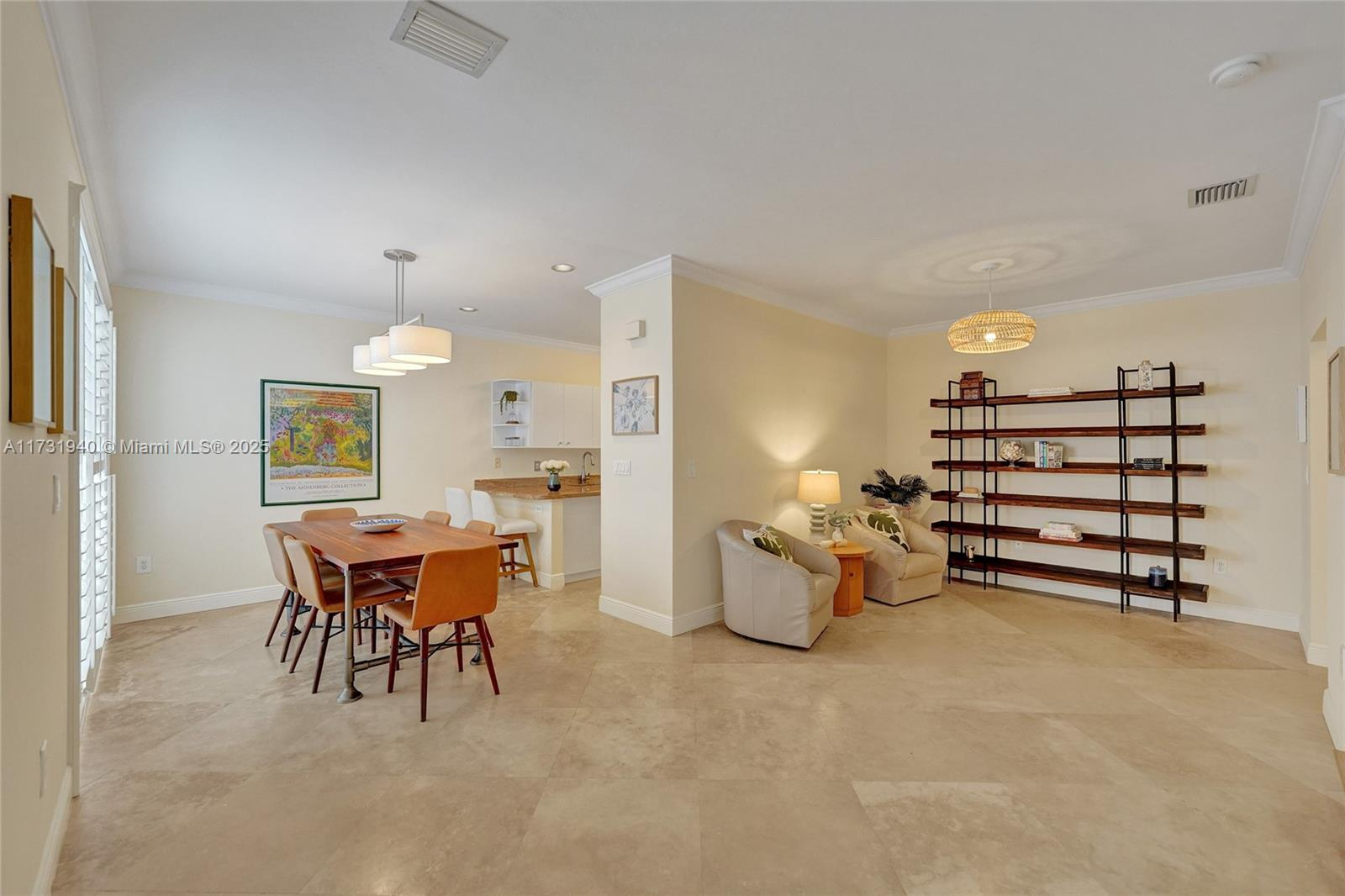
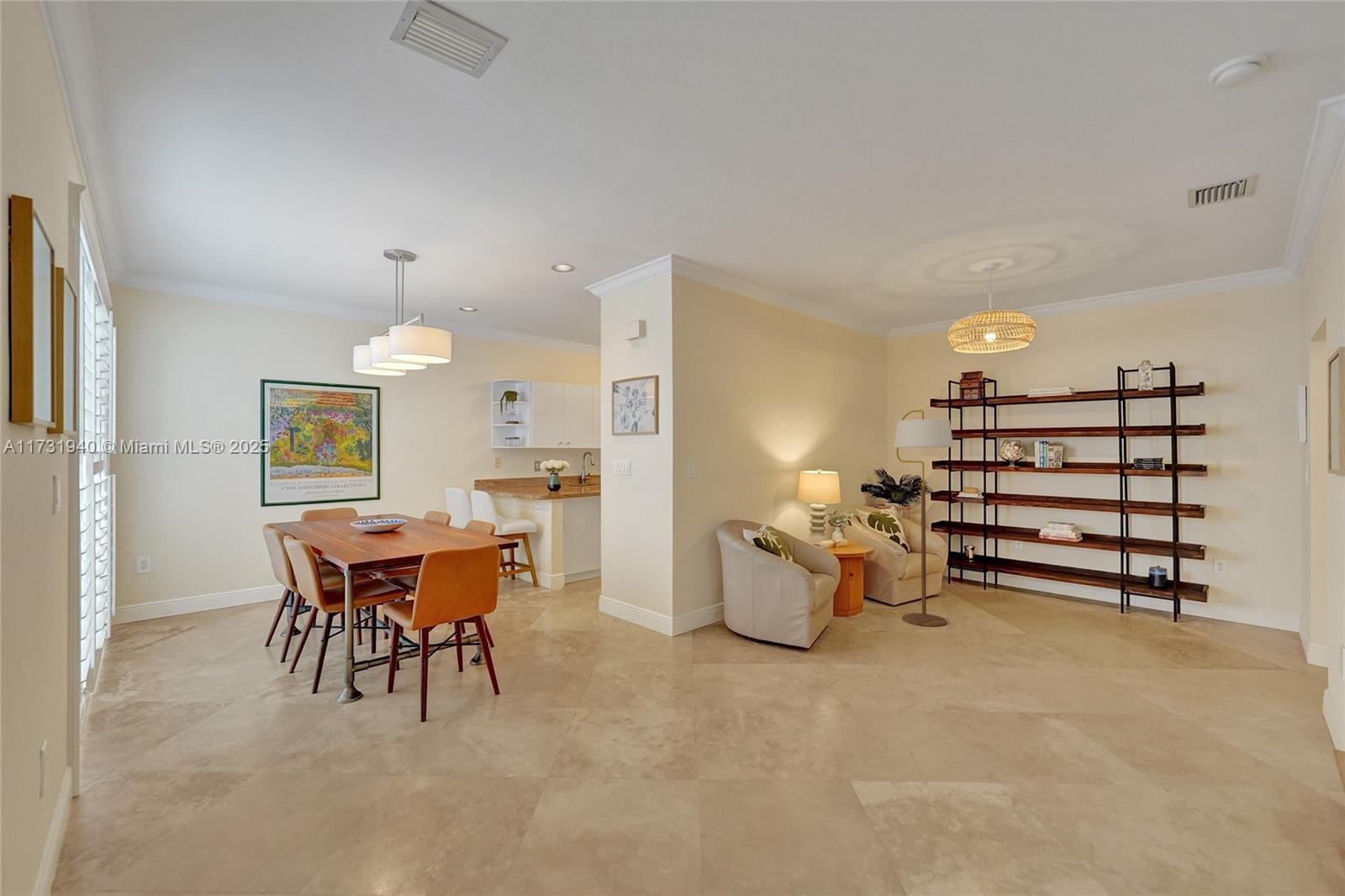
+ floor lamp (921, 514)
